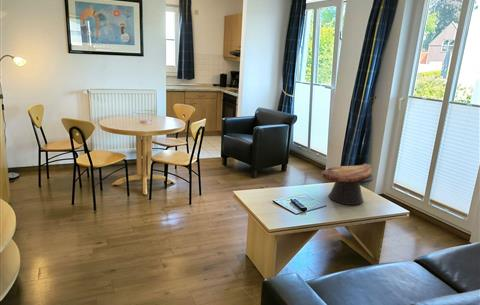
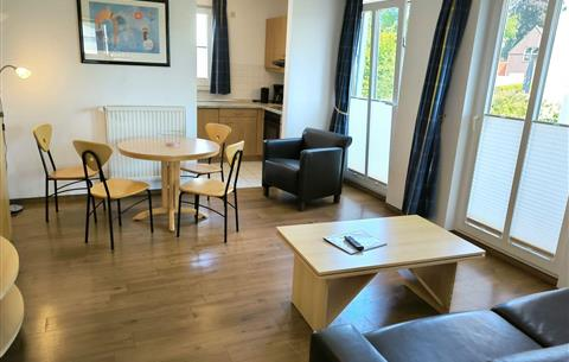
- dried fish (350, 184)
